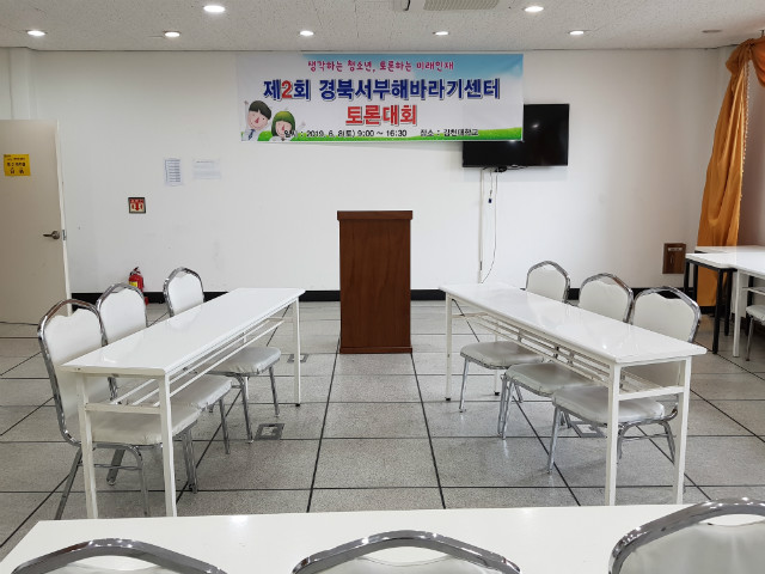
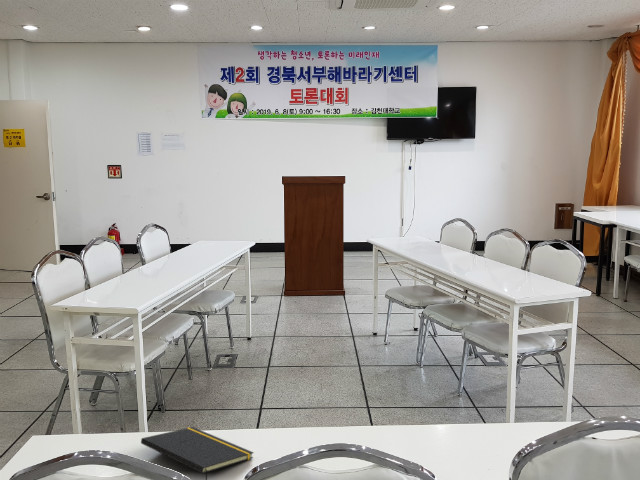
+ notepad (197, 448)
